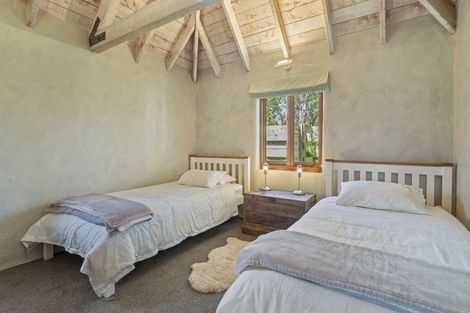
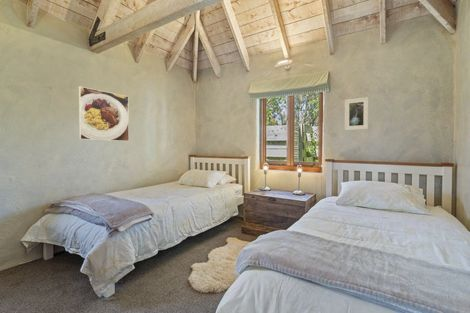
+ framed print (356, 114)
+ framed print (105, 116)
